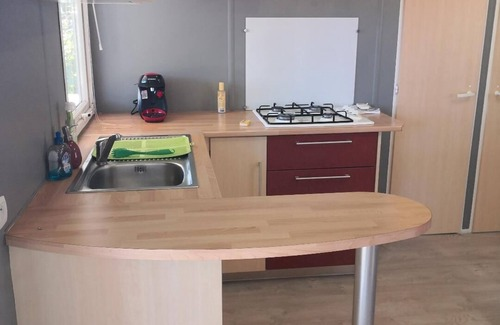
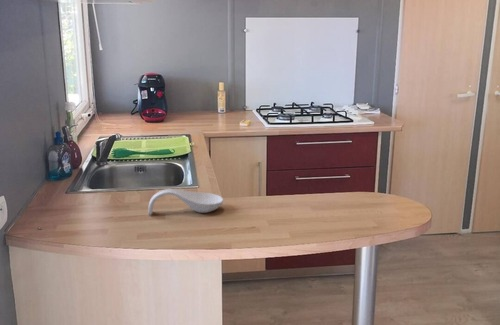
+ spoon rest (186, 200)
